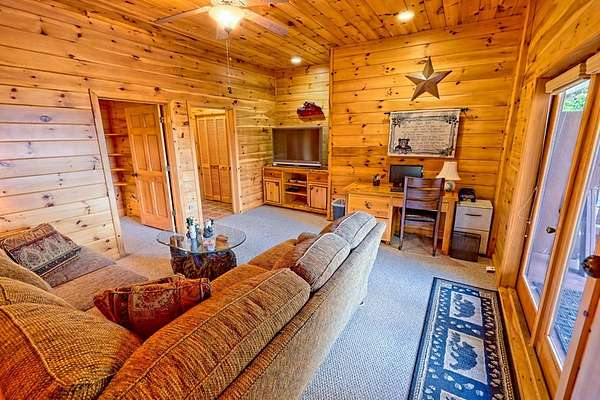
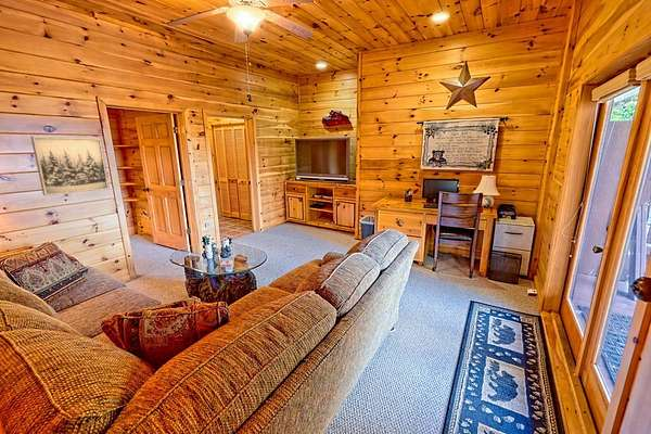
+ wall art (73, 165)
